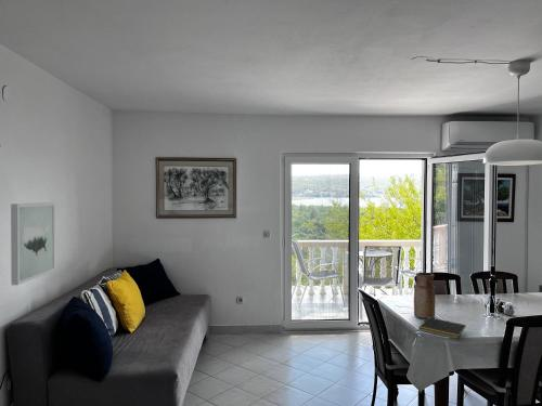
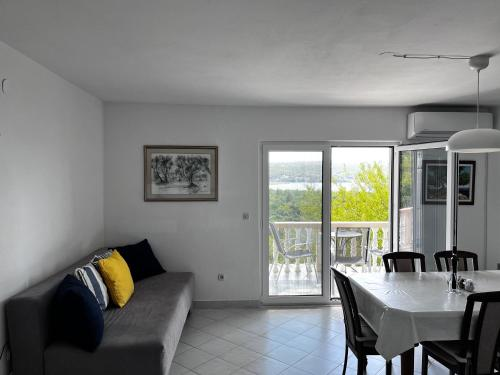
- vase (424, 294)
- wall art (35, 239)
- notepad (441, 327)
